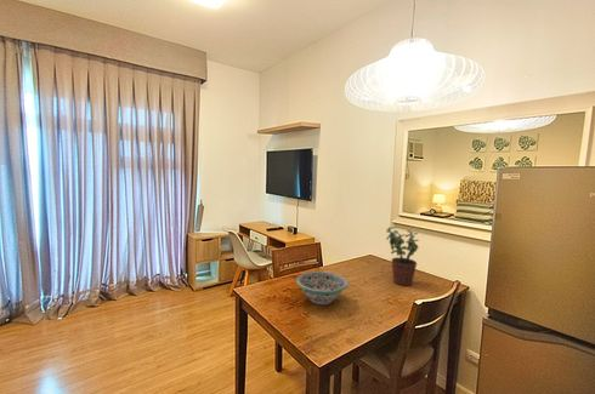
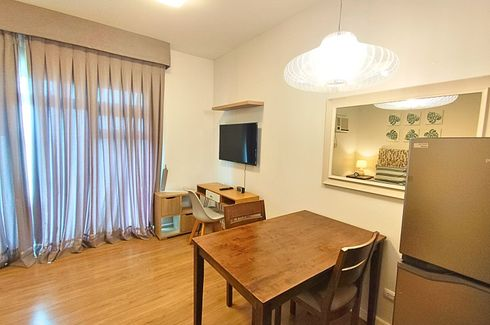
- decorative bowl (321, 290)
- potted plant (403, 253)
